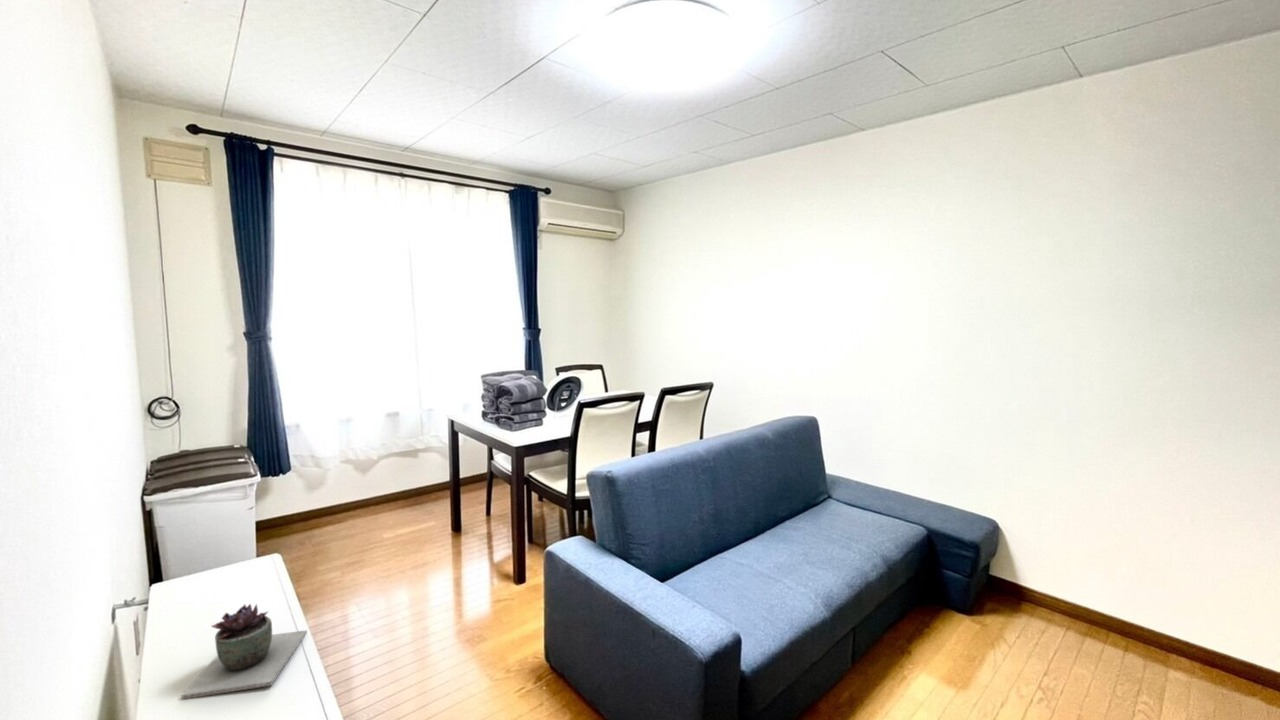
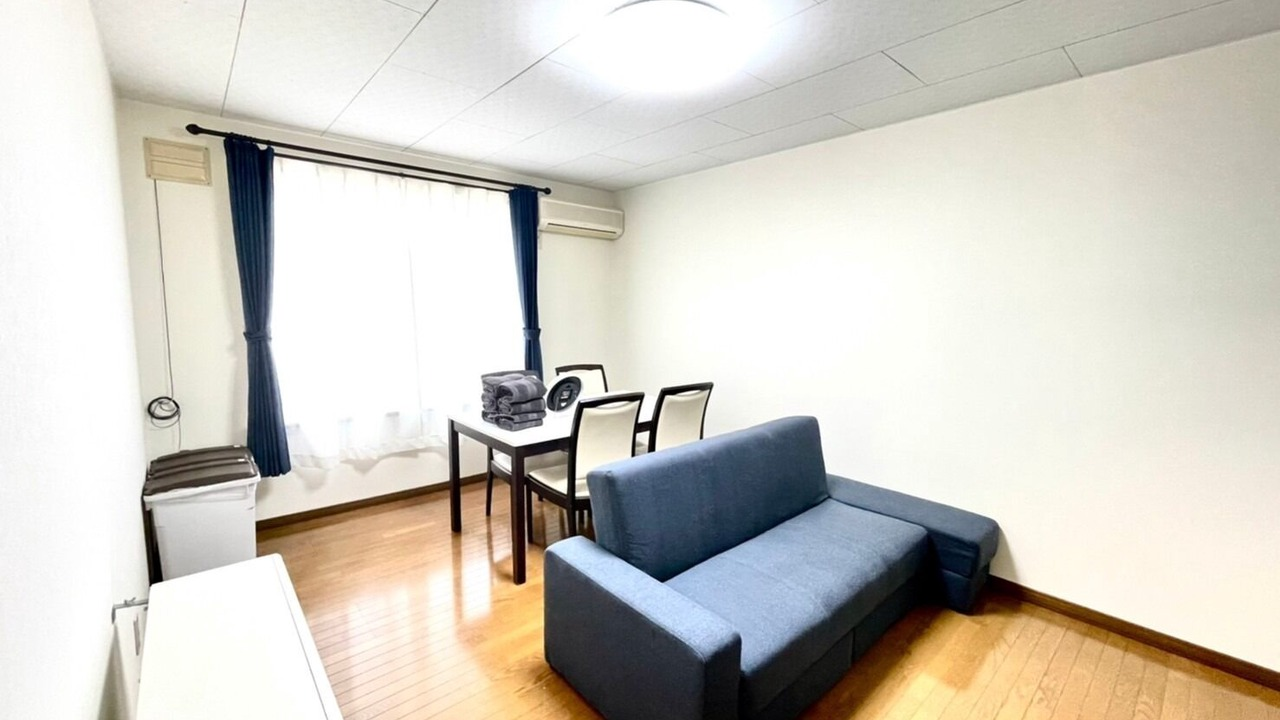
- succulent plant (248, 635)
